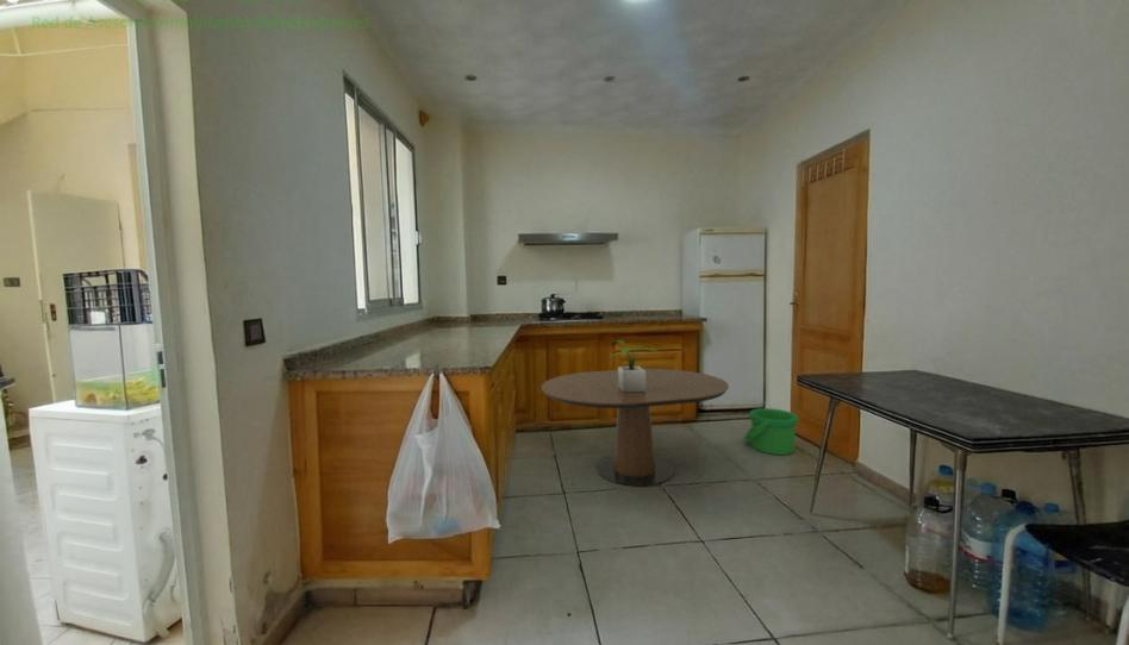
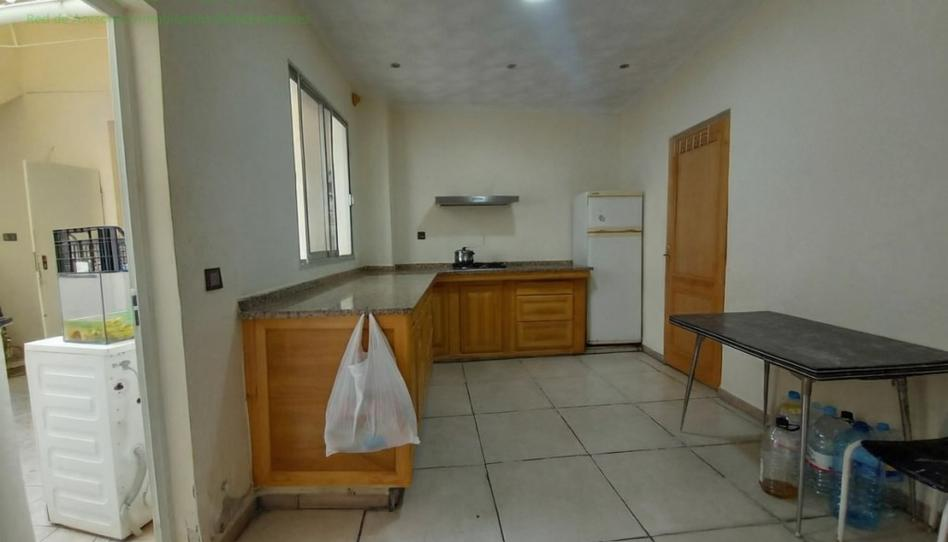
- potted plant (631, 364)
- dining table (638, 428)
- bucket (769, 430)
